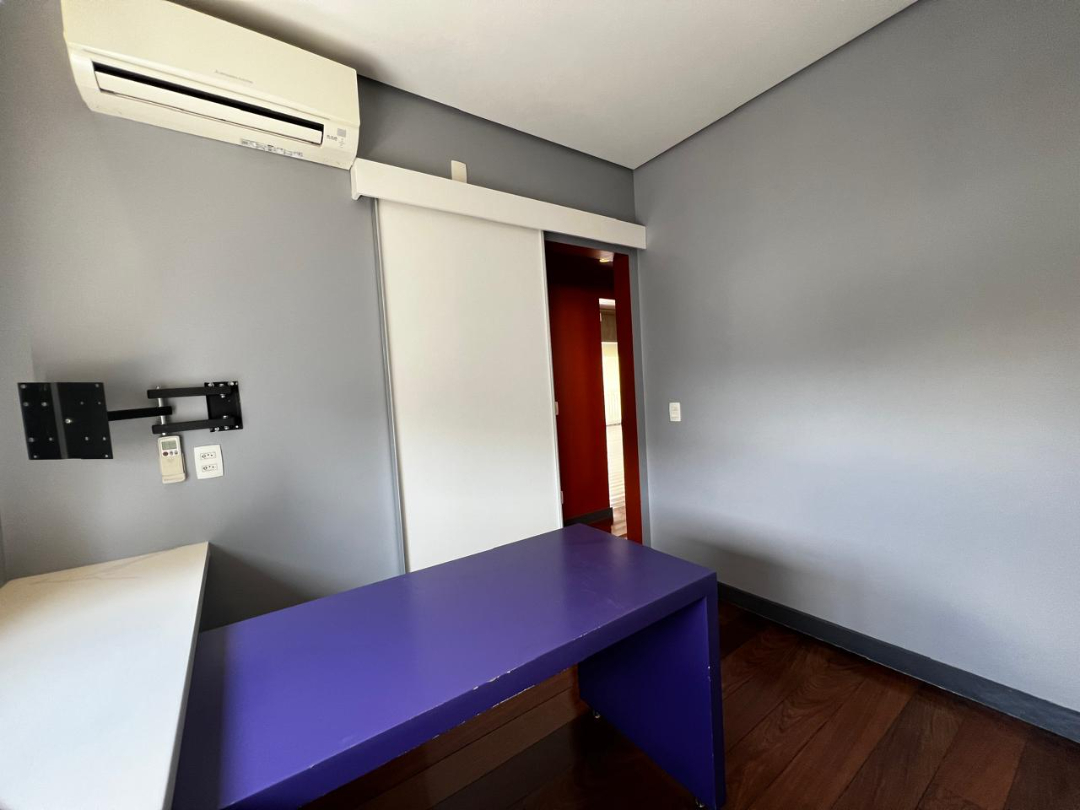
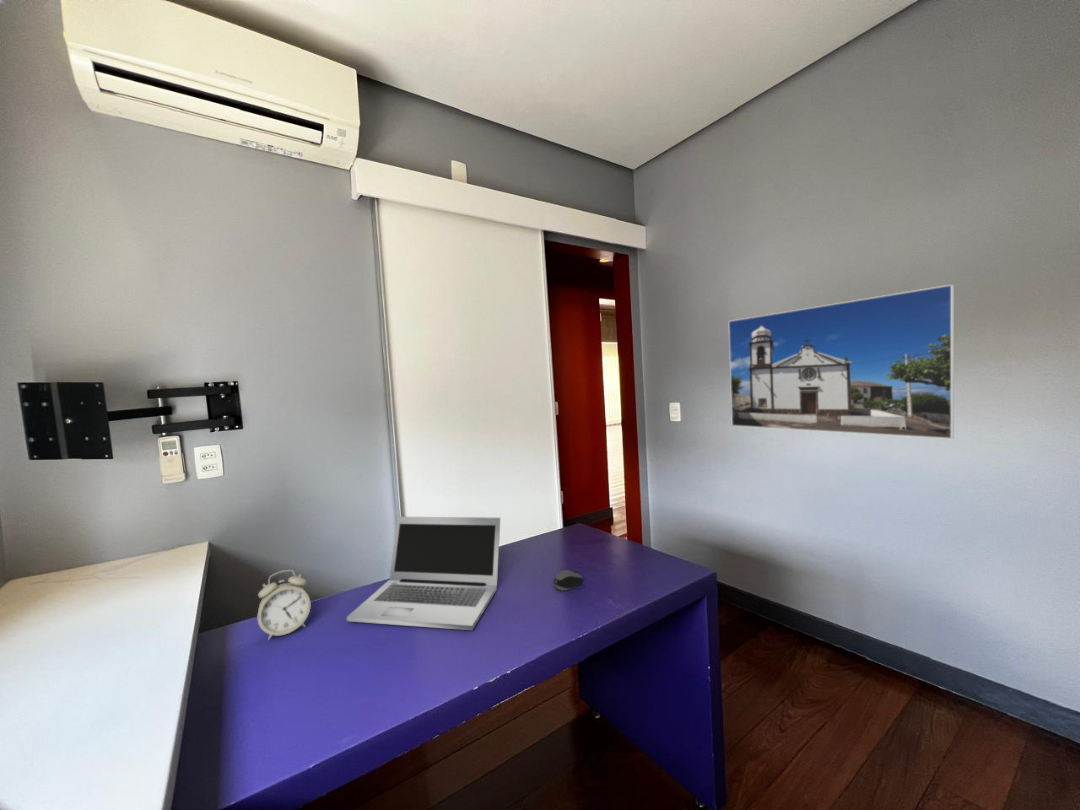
+ computer mouse (568, 577)
+ laptop (429, 565)
+ alarm clock (283, 601)
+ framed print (821, 369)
